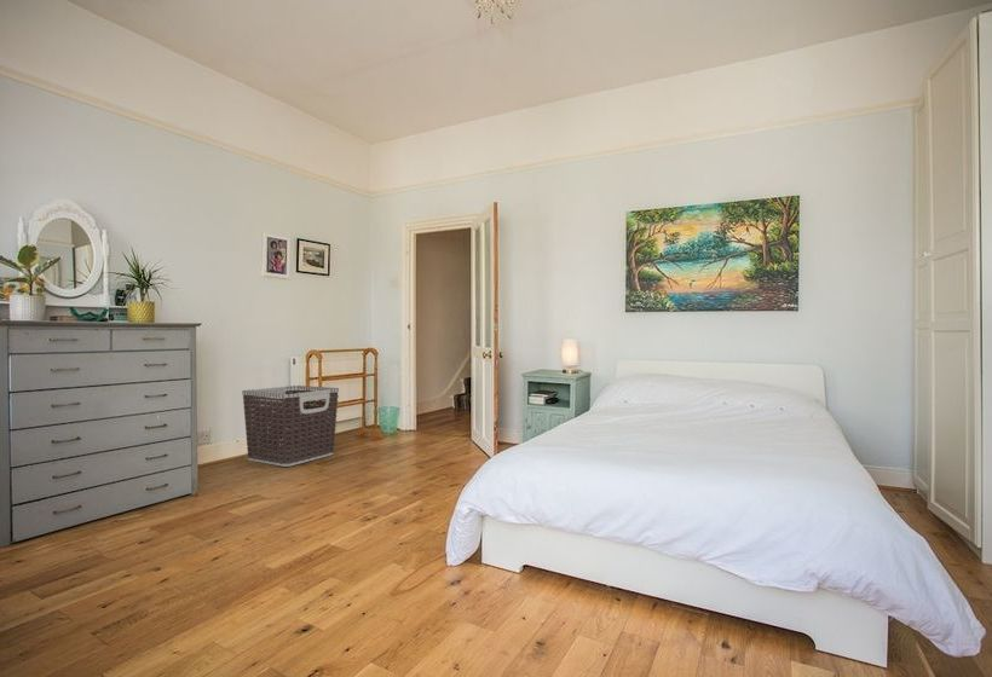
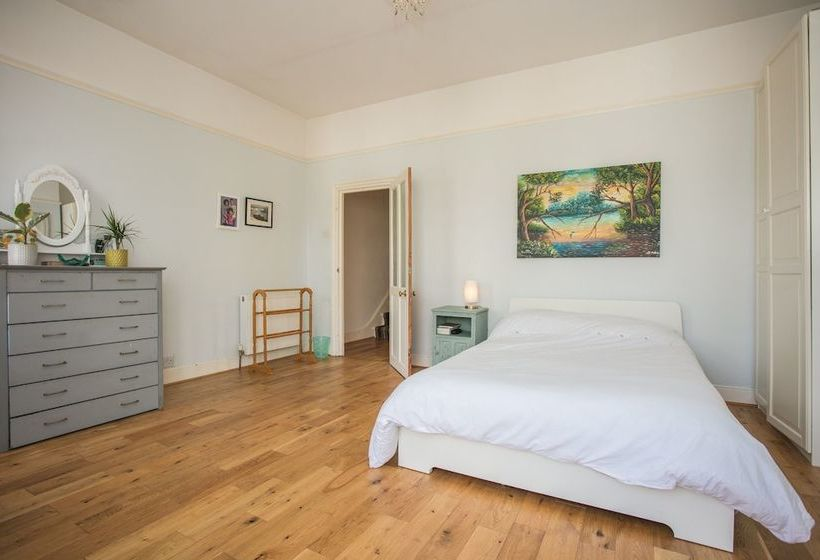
- clothes hamper (292, 422)
